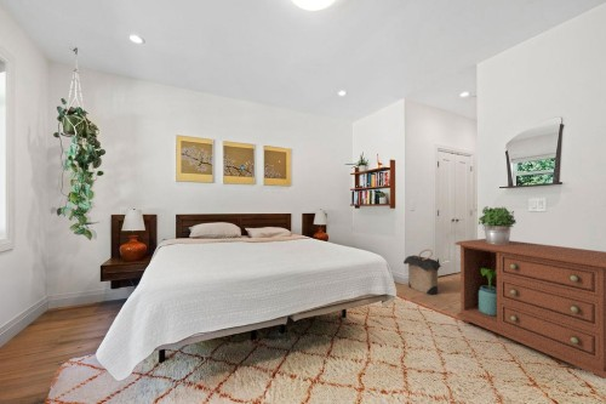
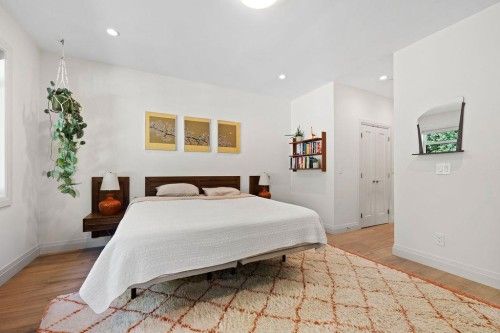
- potted plant (494, 223)
- laundry hamper (421, 269)
- dresser (532, 292)
